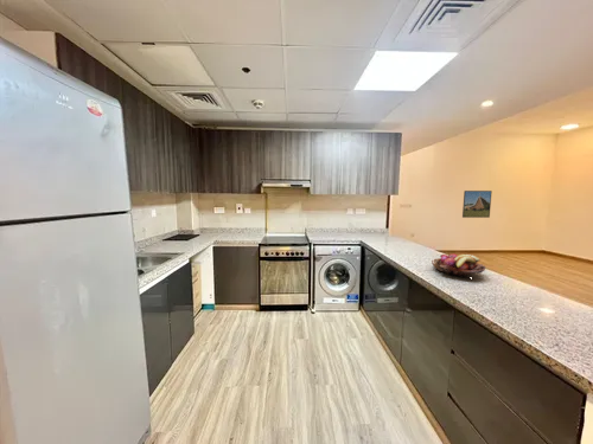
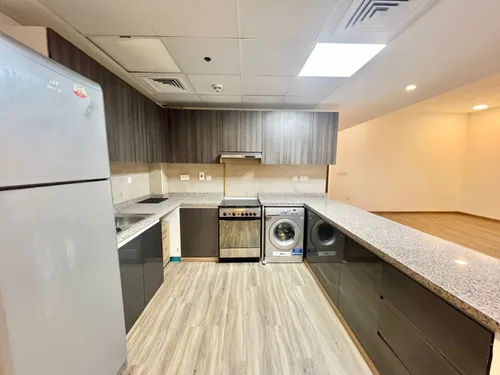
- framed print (477, 204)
- fruit basket (458, 263)
